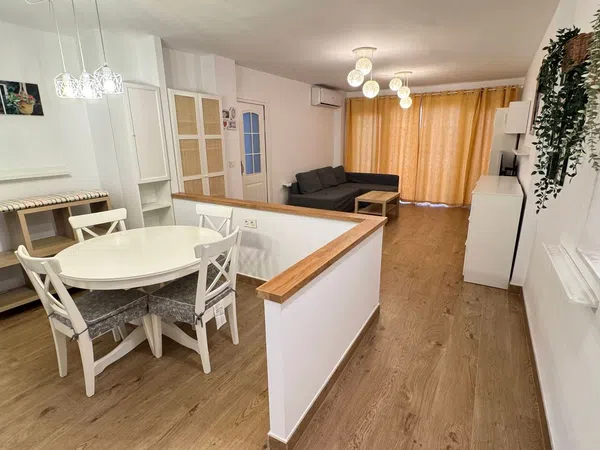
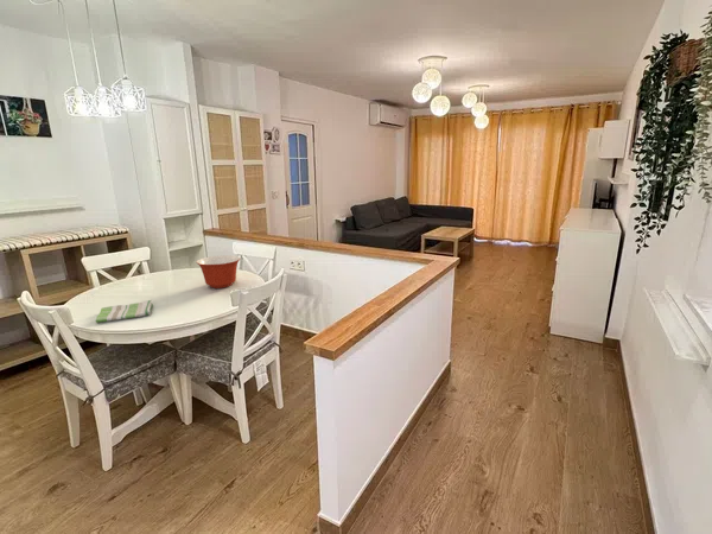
+ dish towel (126, 310)
+ mixing bowl (220, 272)
